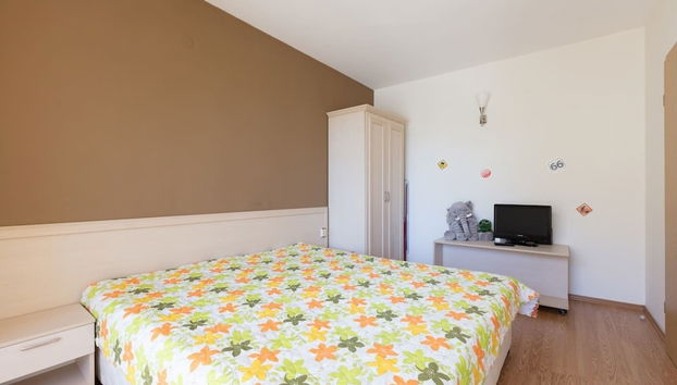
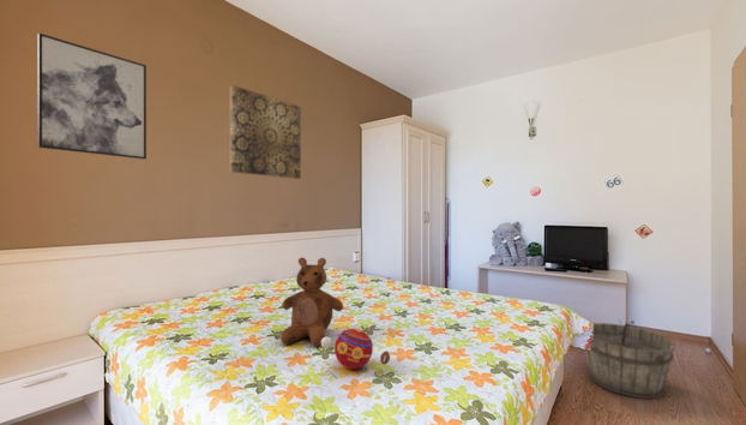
+ teddy bear (308, 298)
+ wall art (267, 136)
+ toy ball (357, 349)
+ wall art (97, 102)
+ wooden bucket (624, 349)
